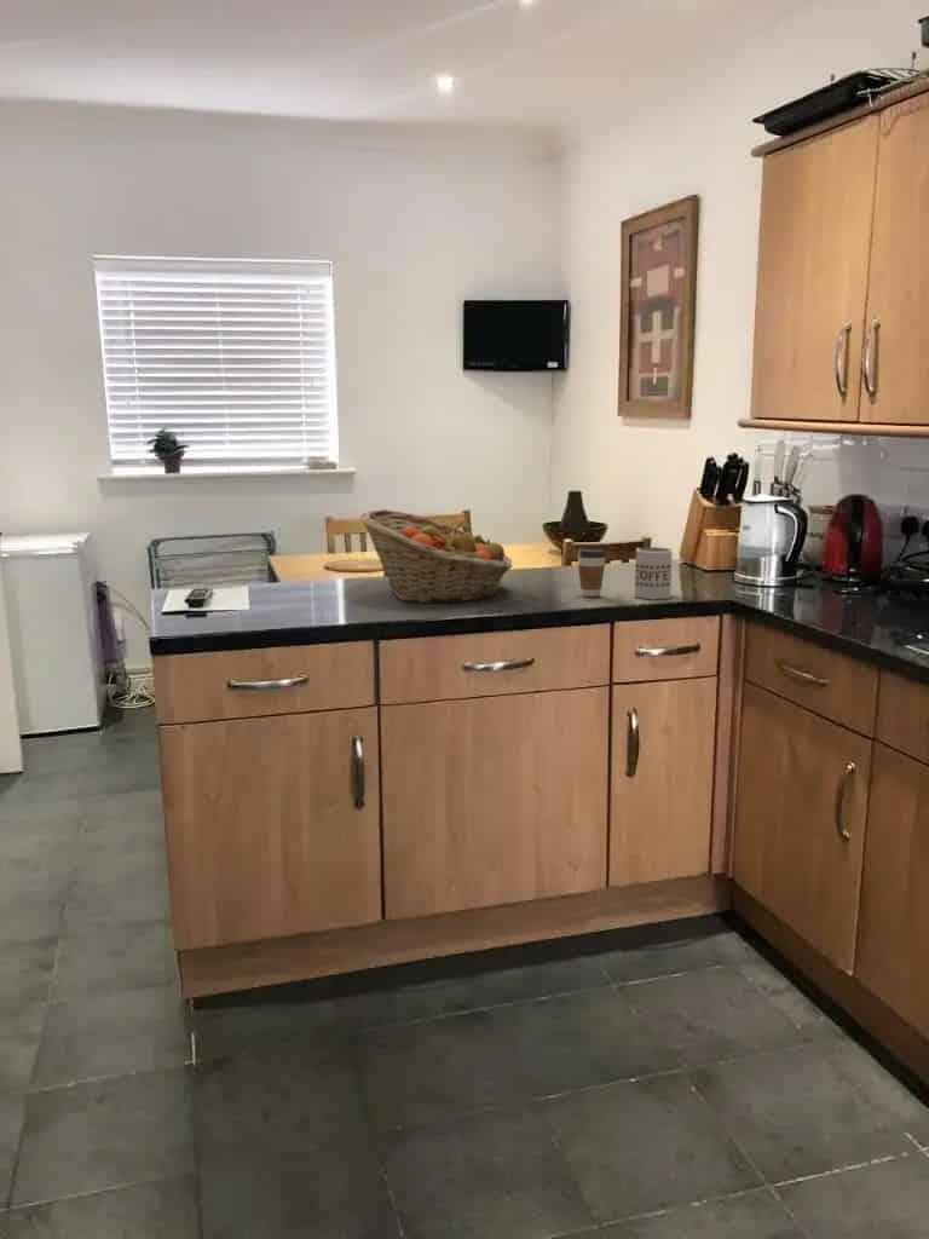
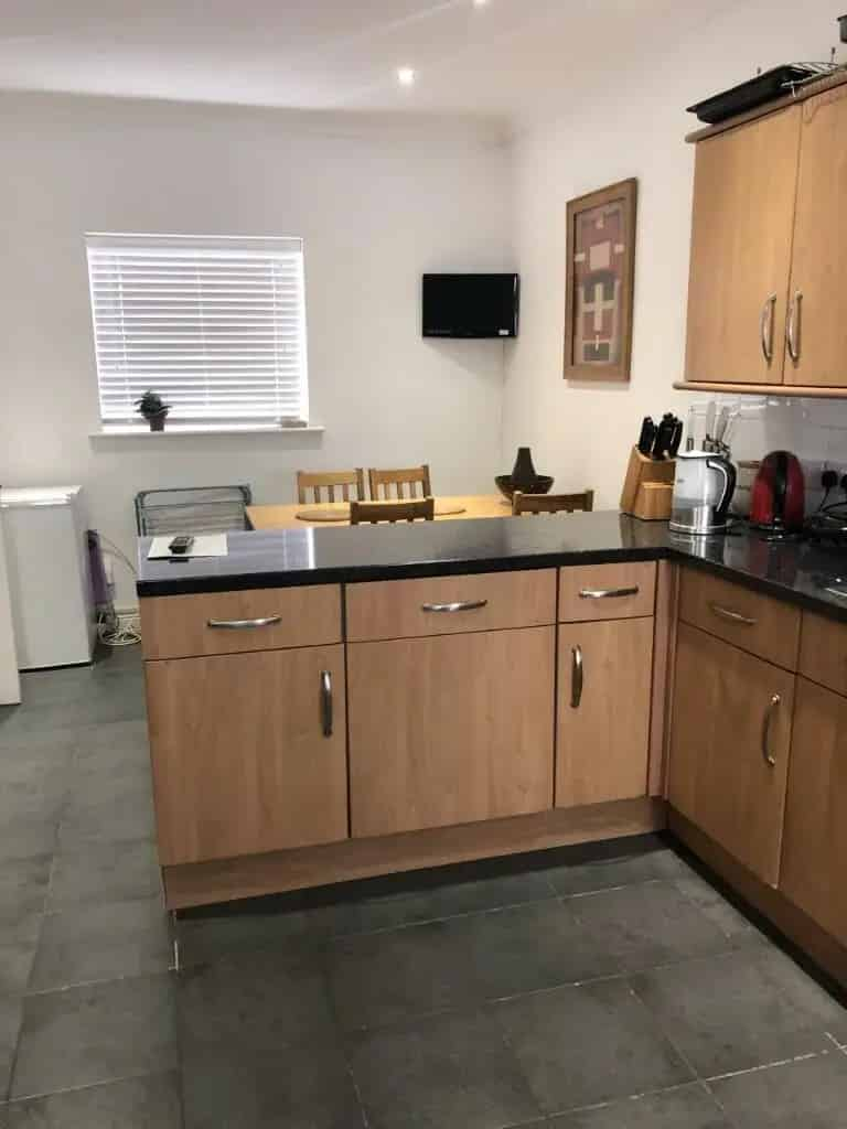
- coffee cup (590, 572)
- mug (653, 572)
- fruit basket (437, 552)
